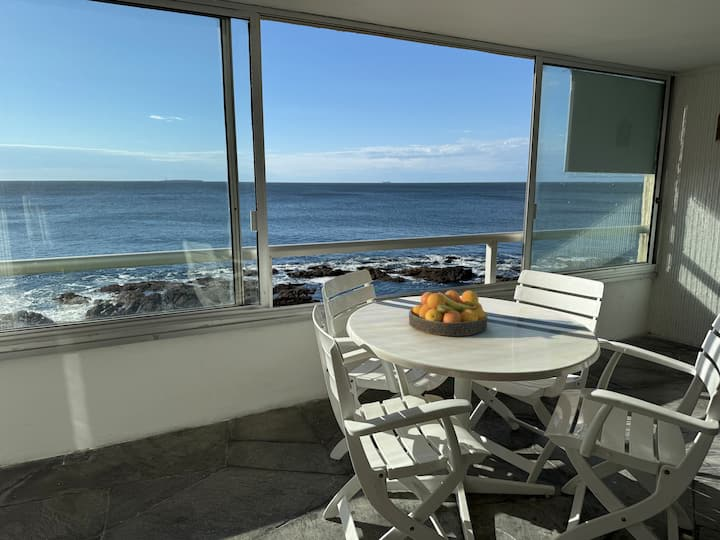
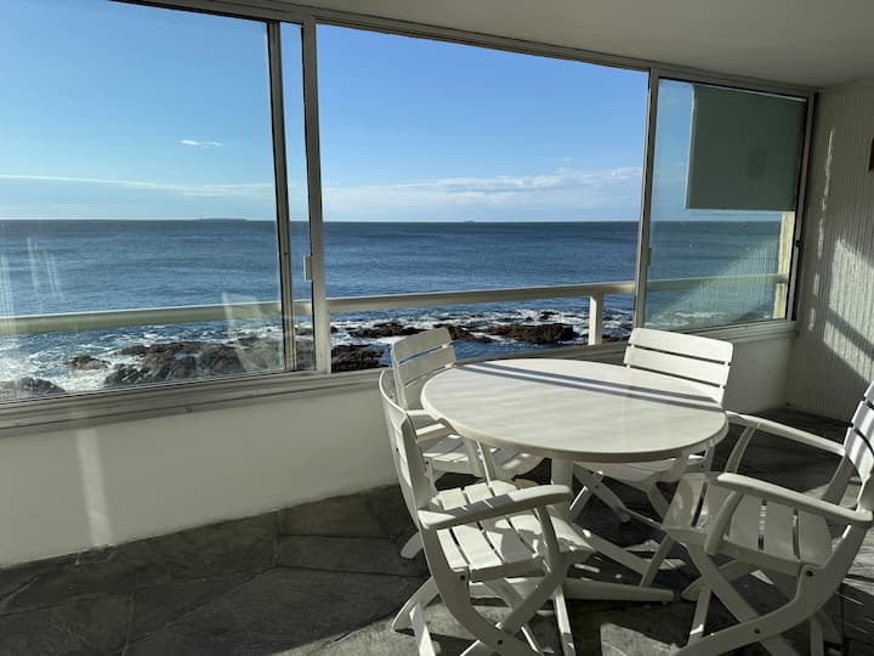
- fruit bowl (448, 307)
